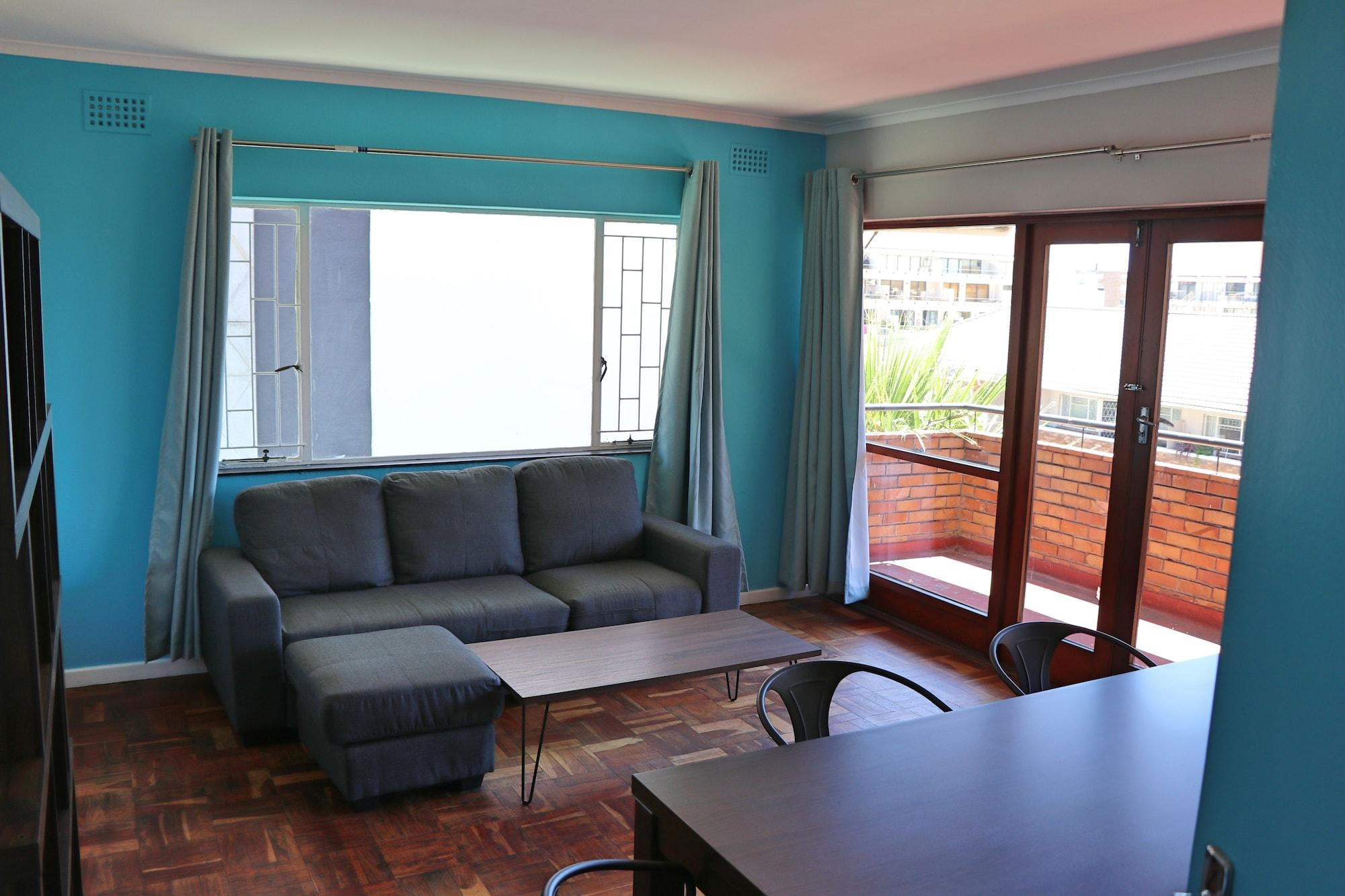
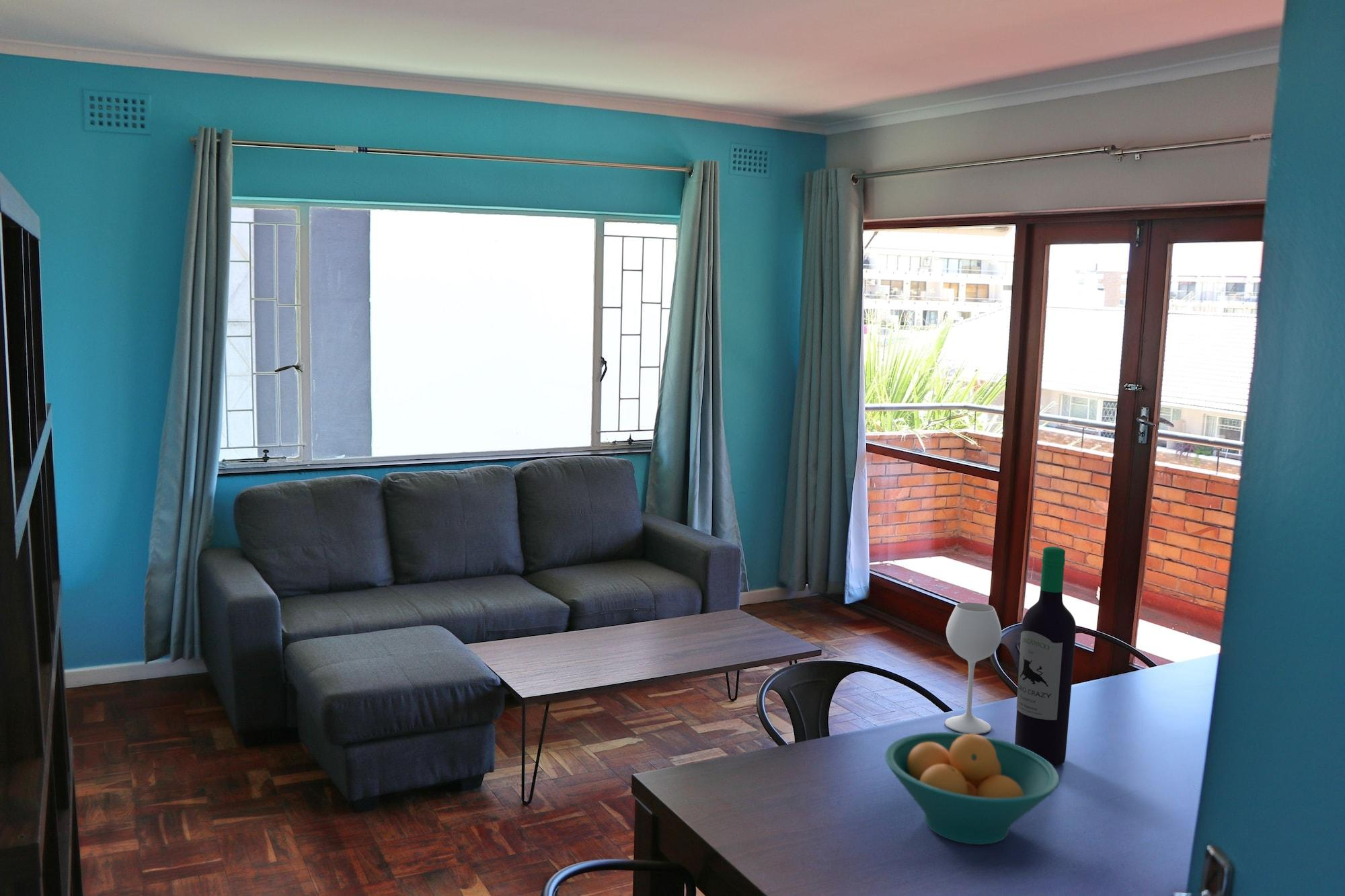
+ wine bottle (1001, 639)
+ fruit bowl (969, 781)
